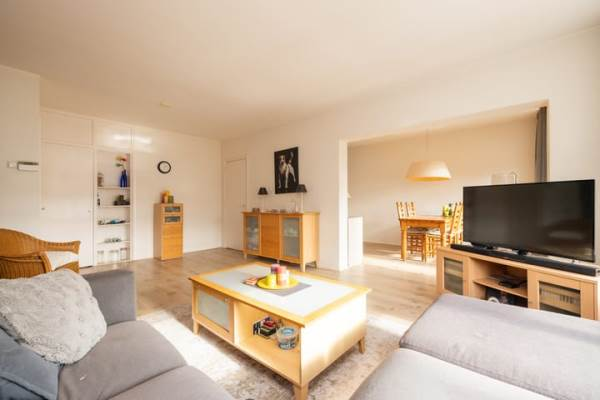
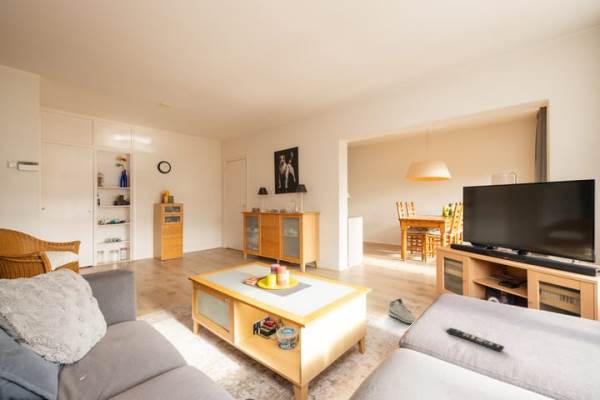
+ sneaker (403, 310)
+ remote control (473, 338)
